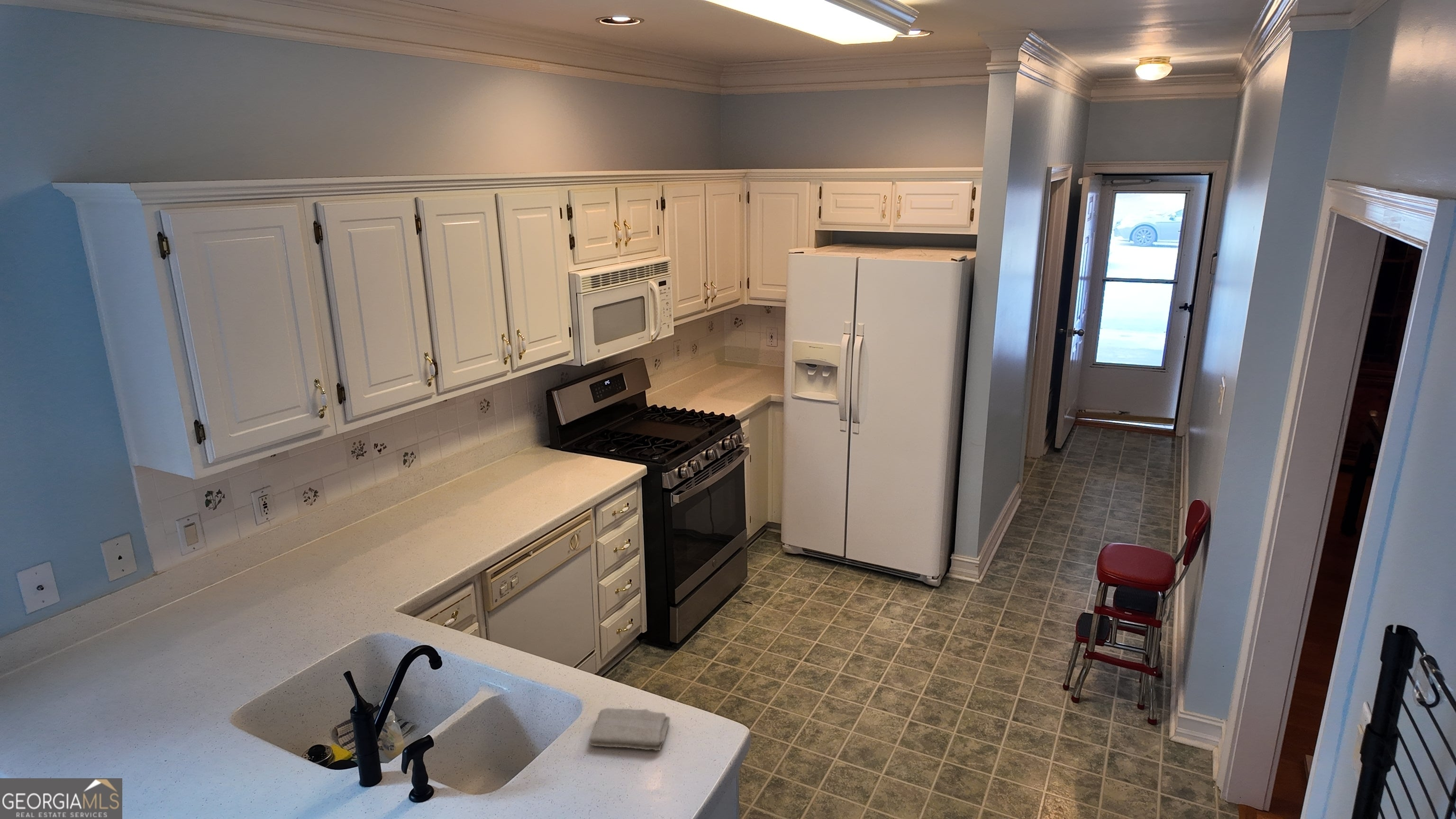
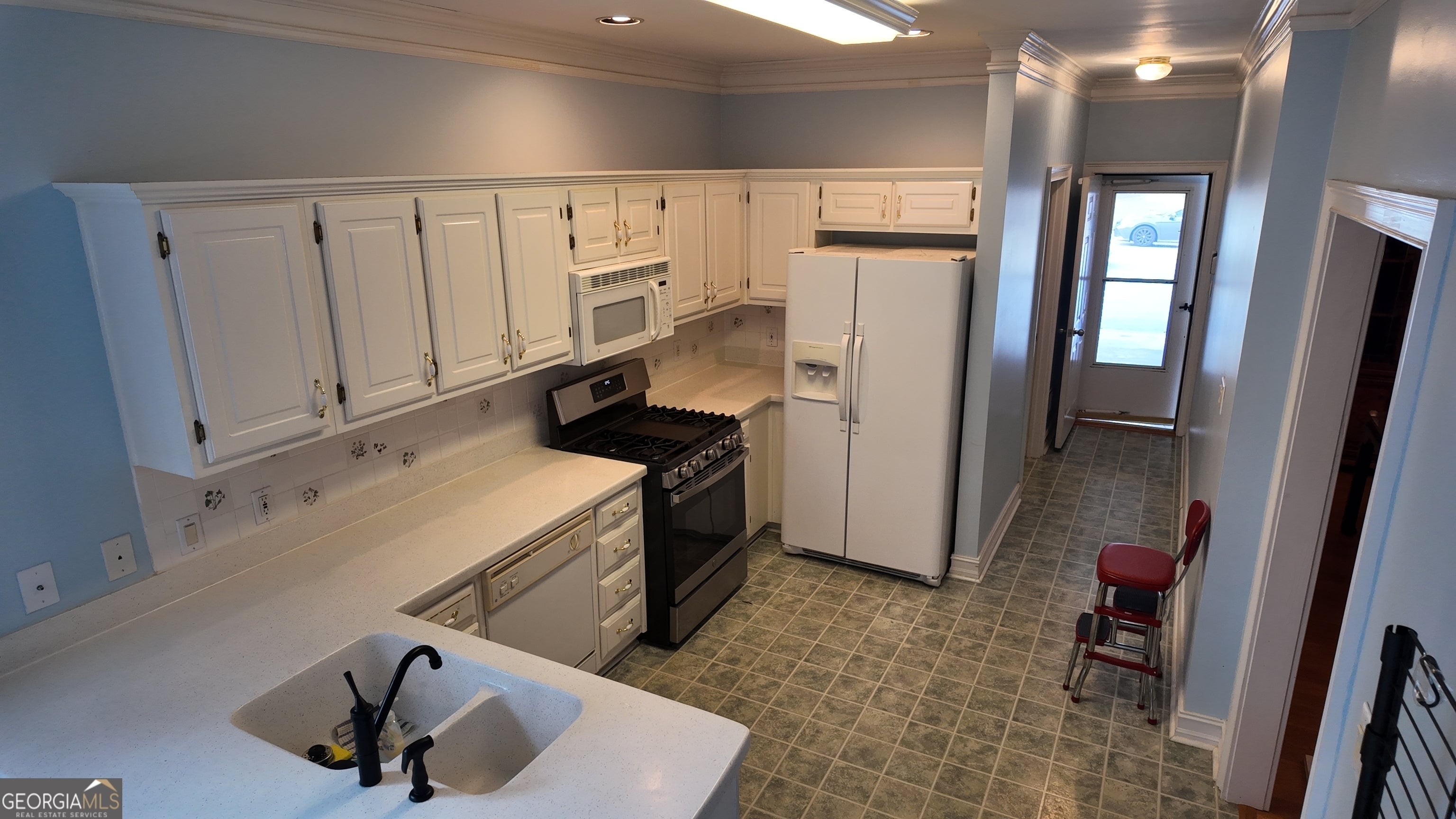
- washcloth (630, 728)
